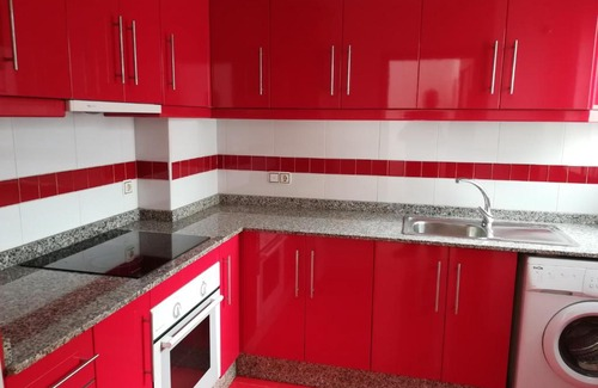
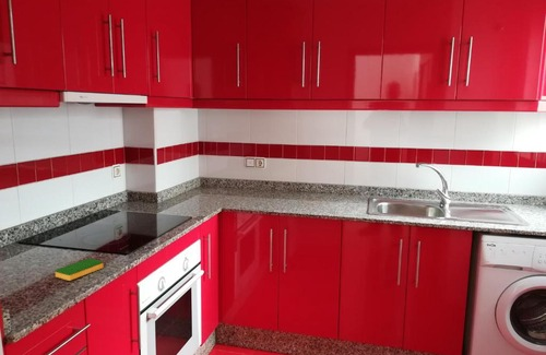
+ dish sponge (80, 269)
